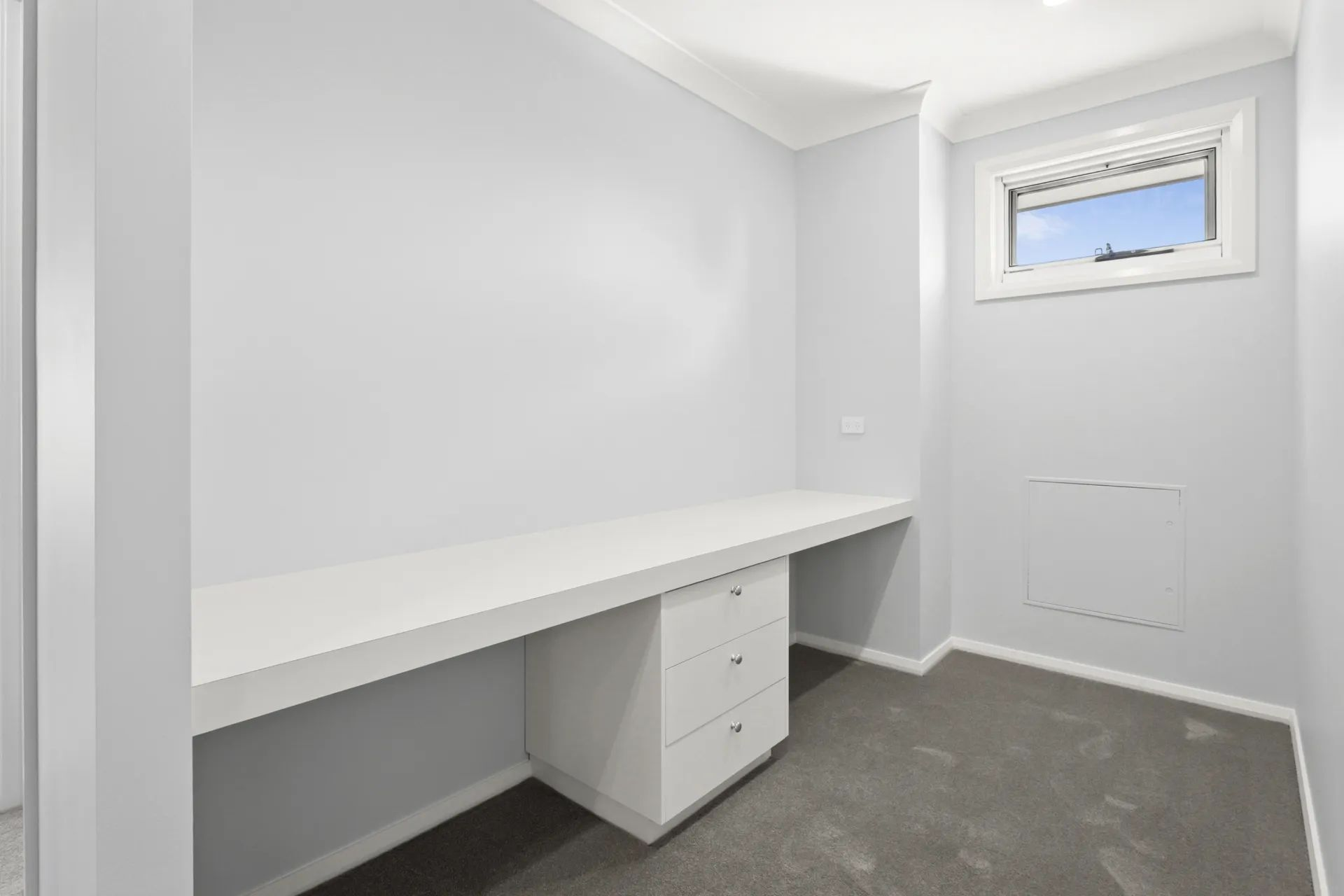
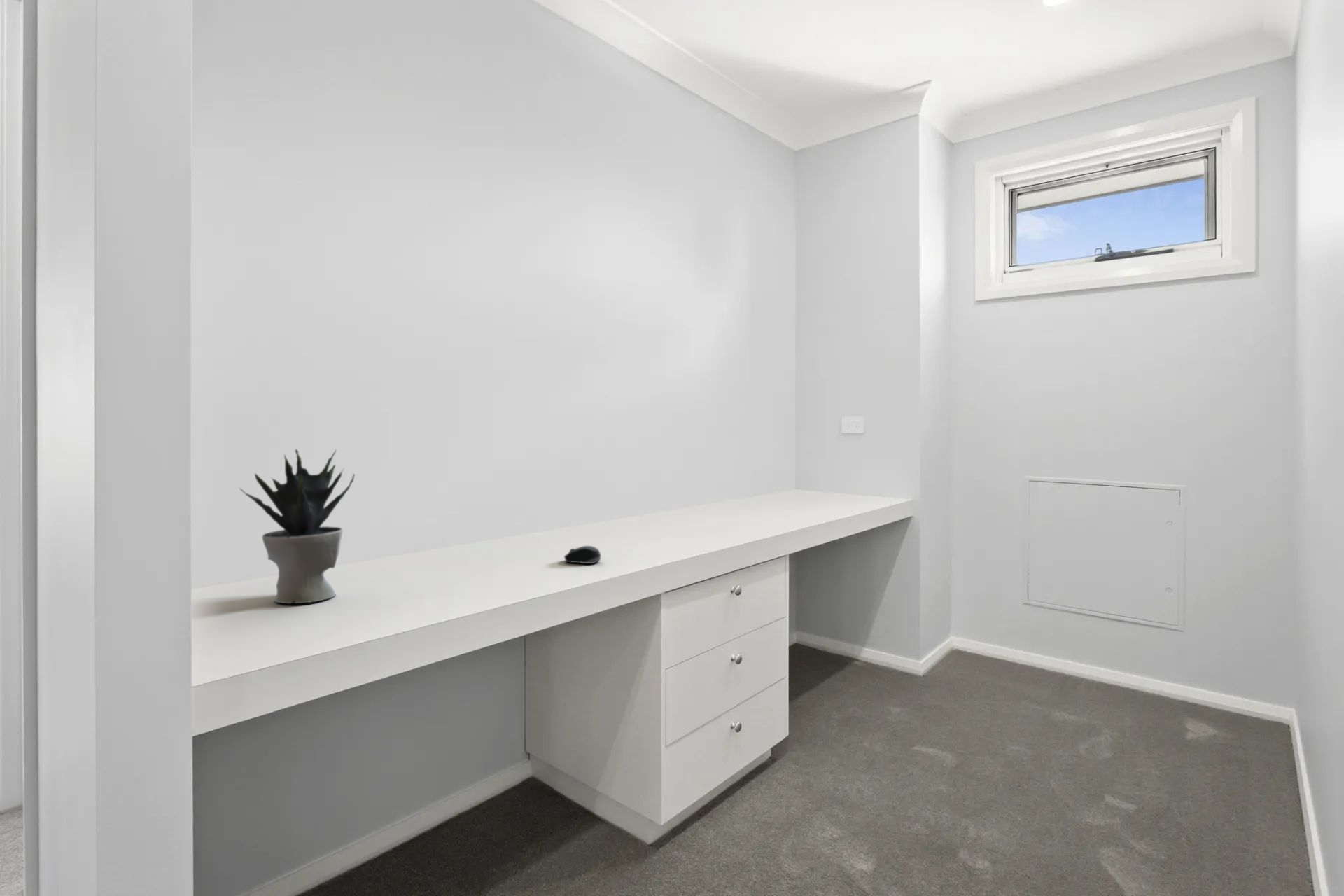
+ potted plant (309, 523)
+ computer mouse (582, 553)
